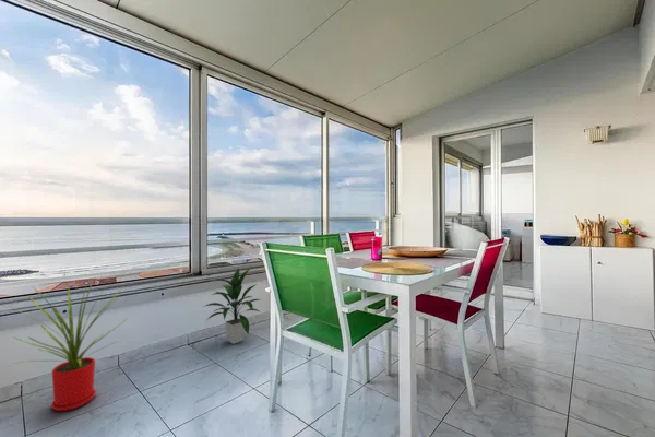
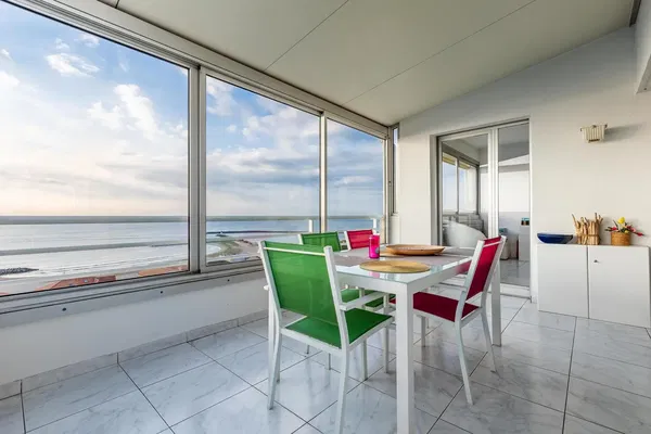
- house plant (73, 341)
- indoor plant (235, 305)
